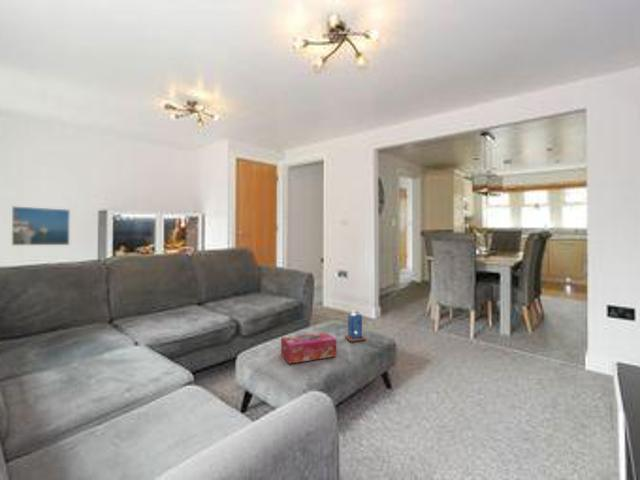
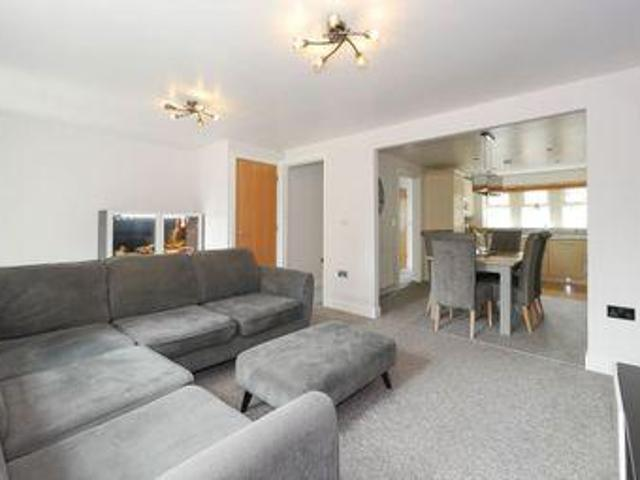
- candle (355, 324)
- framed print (42, 226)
- tissue box (308, 346)
